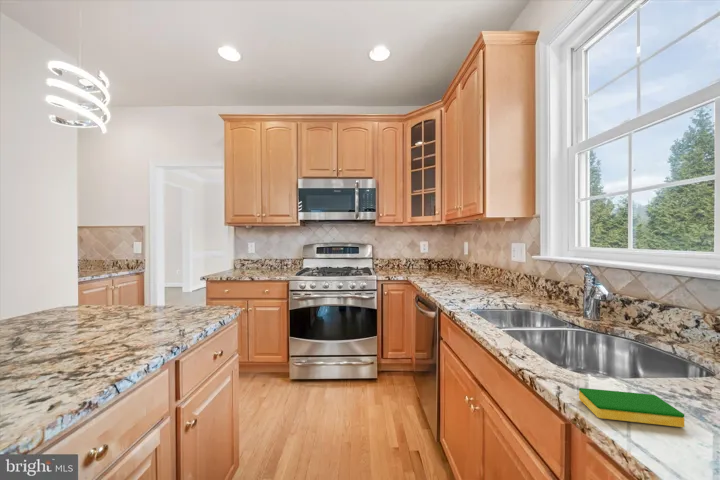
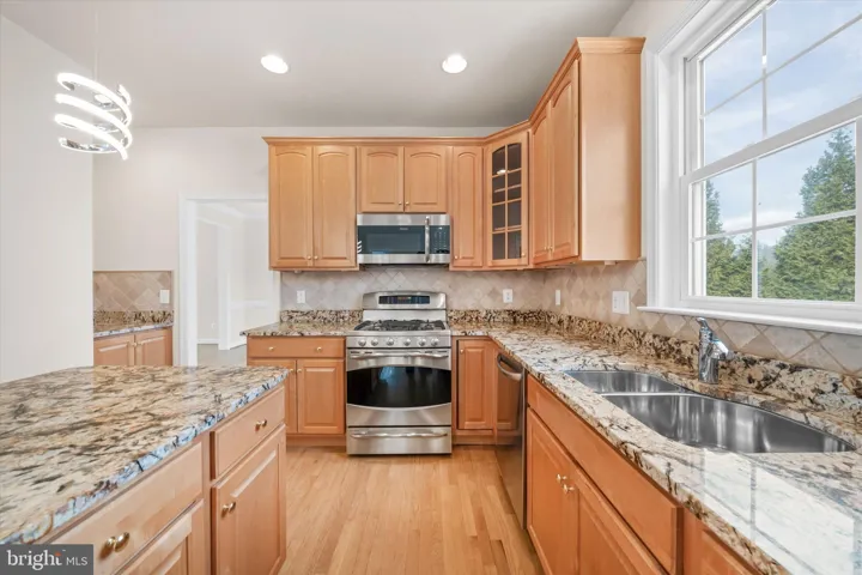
- dish sponge (627, 406)
